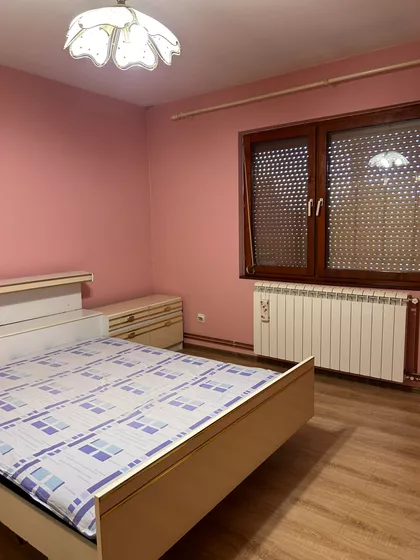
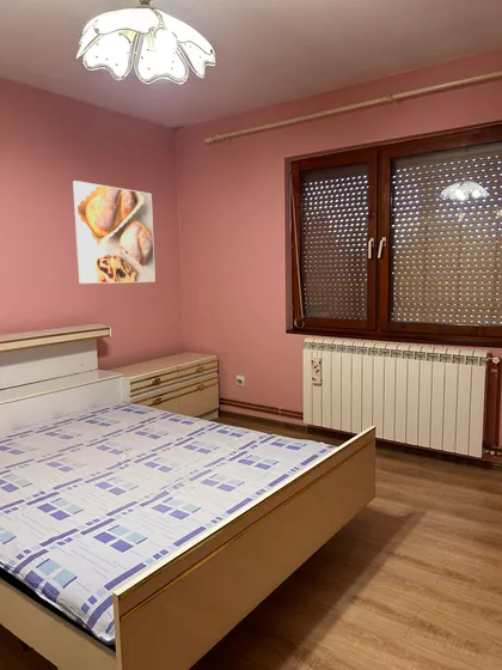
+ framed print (117, 236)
